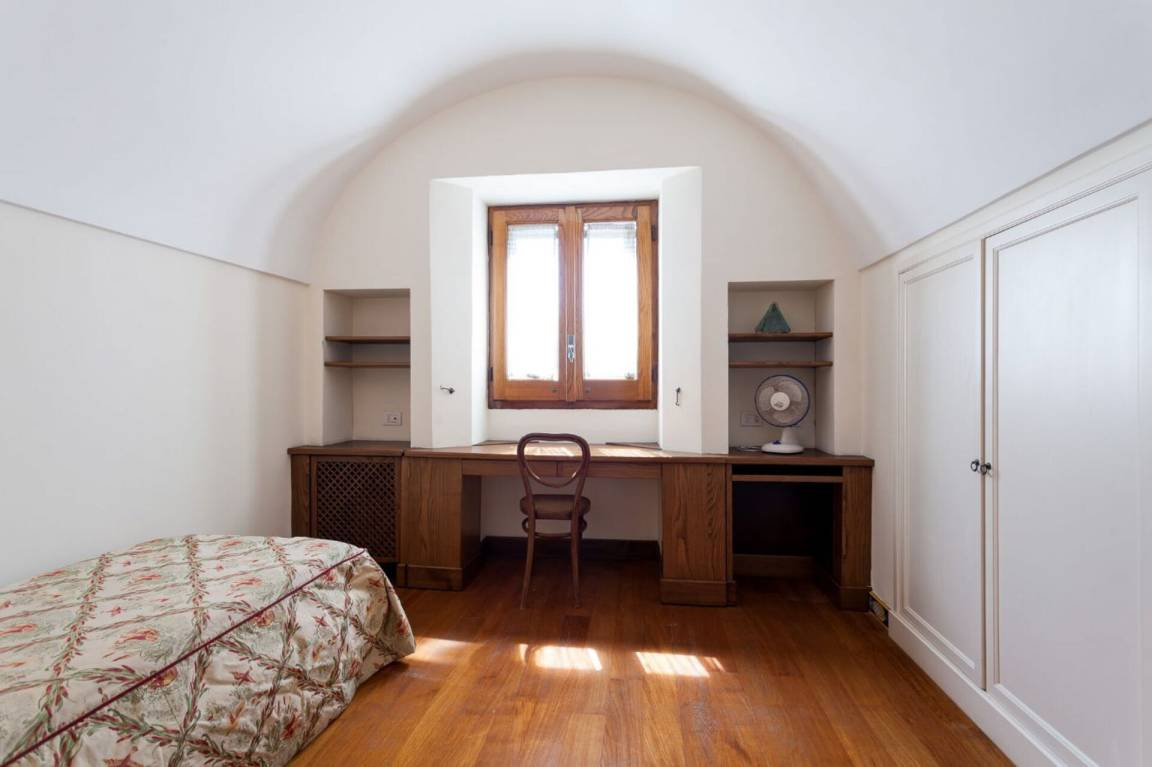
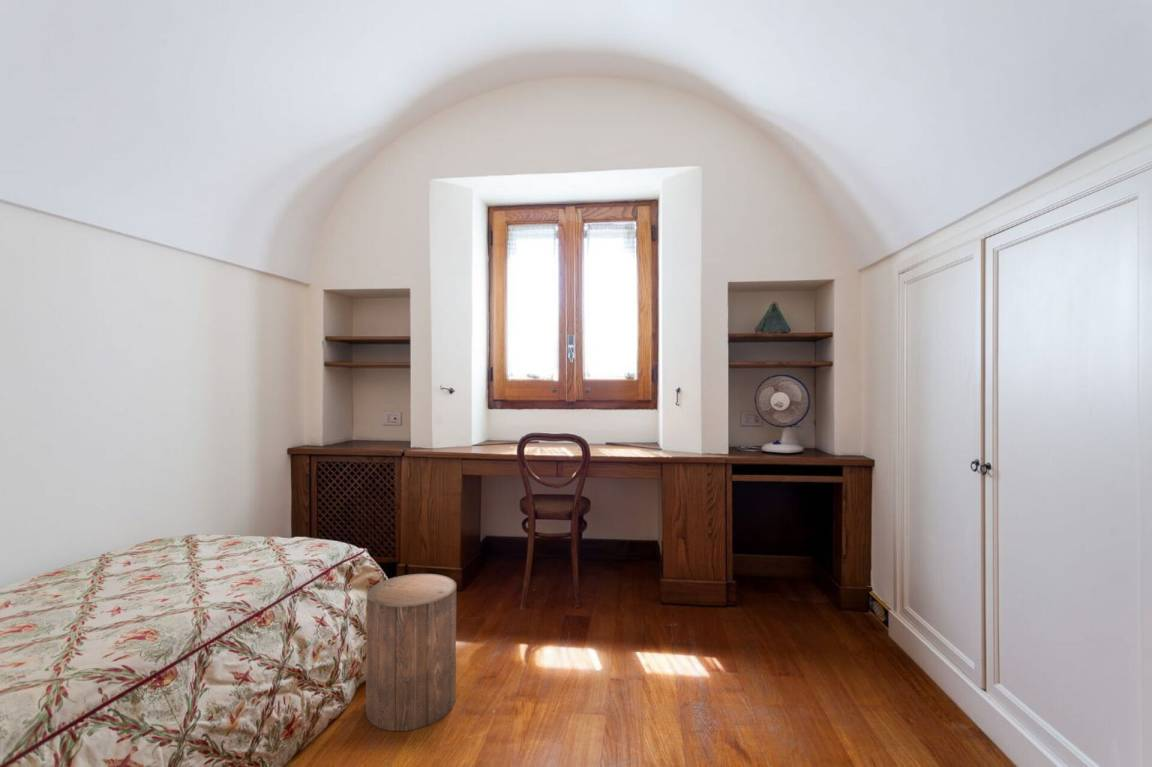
+ stool (412, 646)
